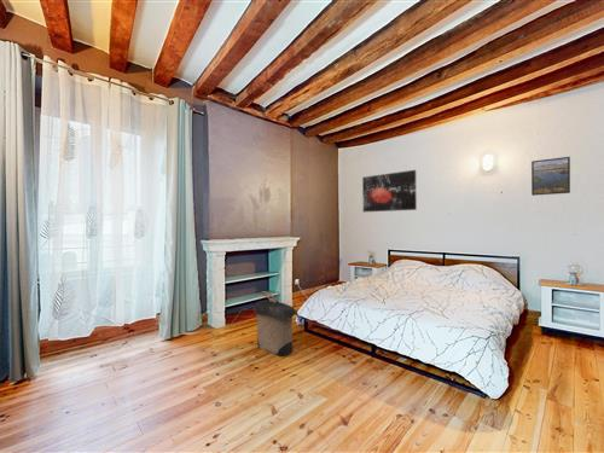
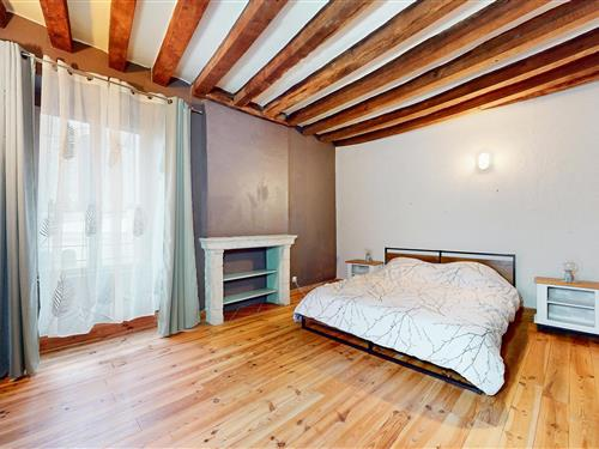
- laundry hamper (275, 319)
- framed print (550, 176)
- wall art (388, 192)
